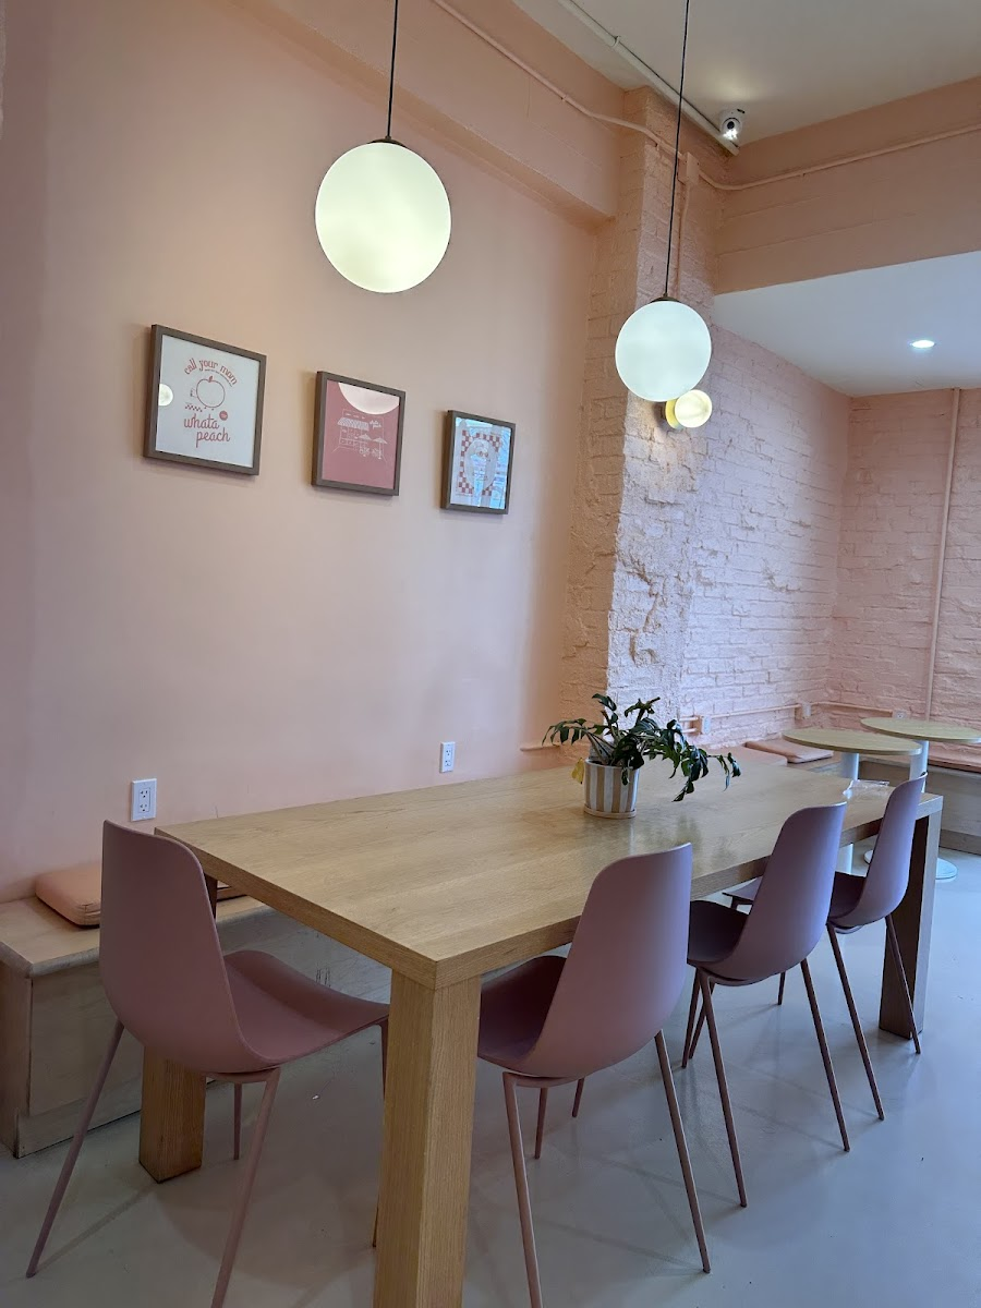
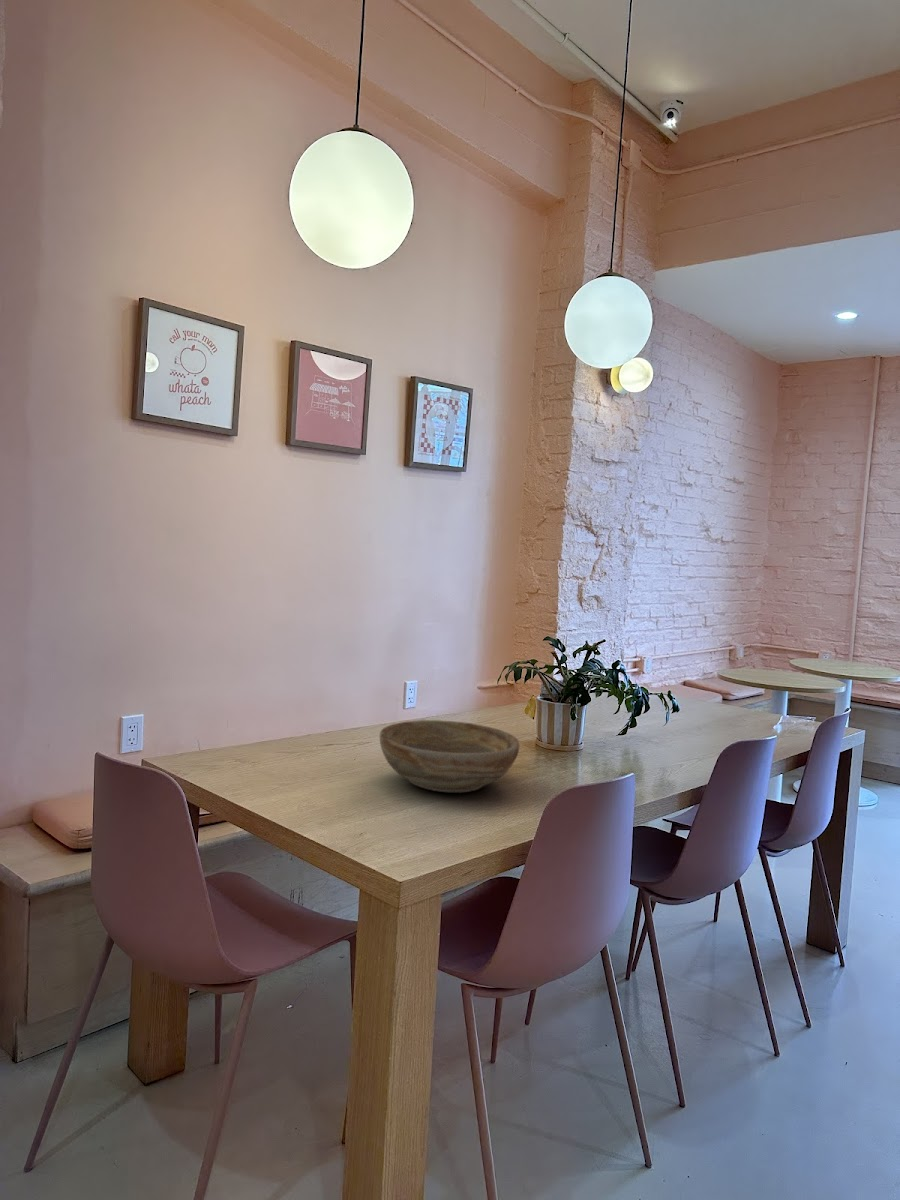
+ bowl (448, 758)
